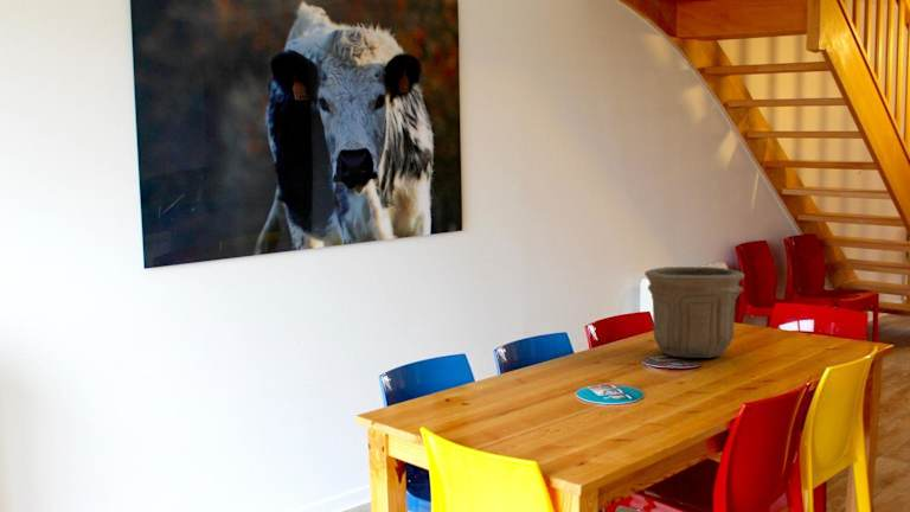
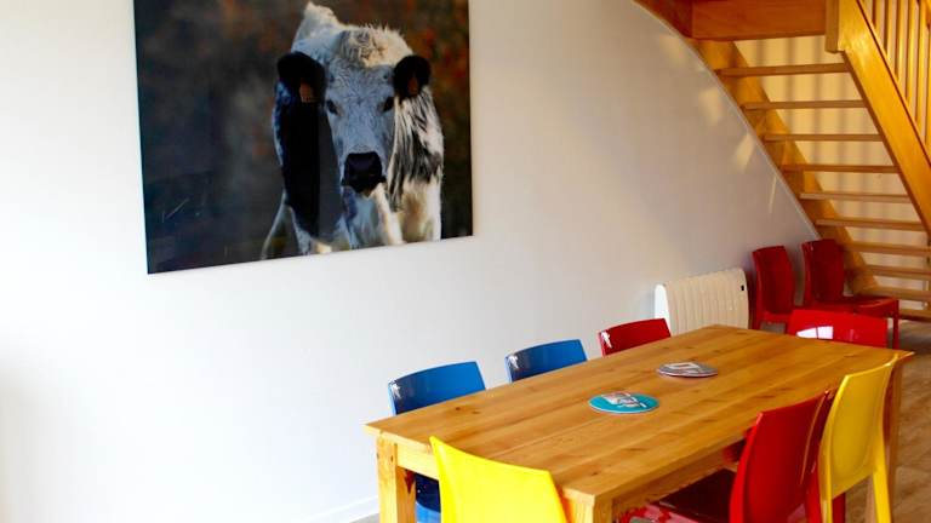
- flower pot (693, 312)
